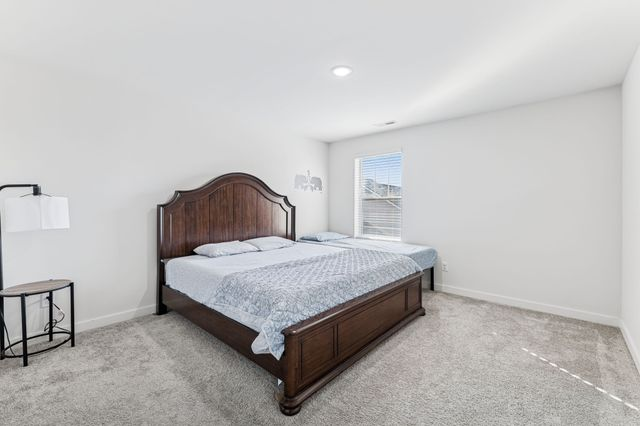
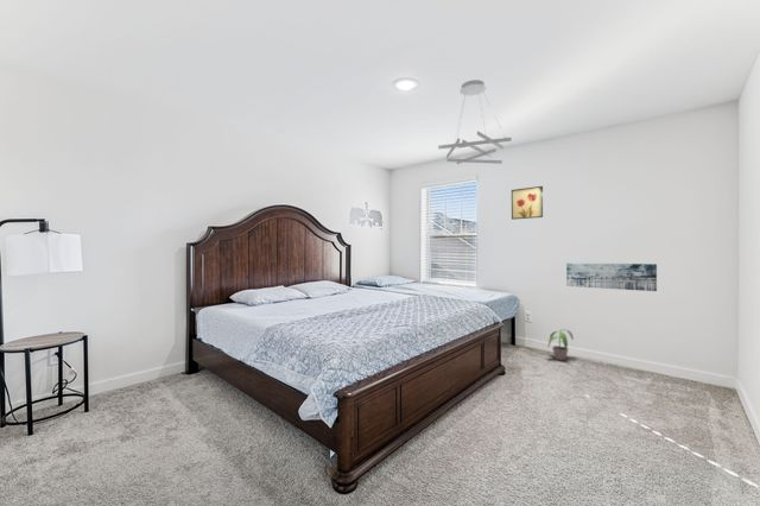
+ wall art (526, 203)
+ wall art (608, 276)
+ potted plant (559, 343)
+ ceiling light fixture (482, 115)
